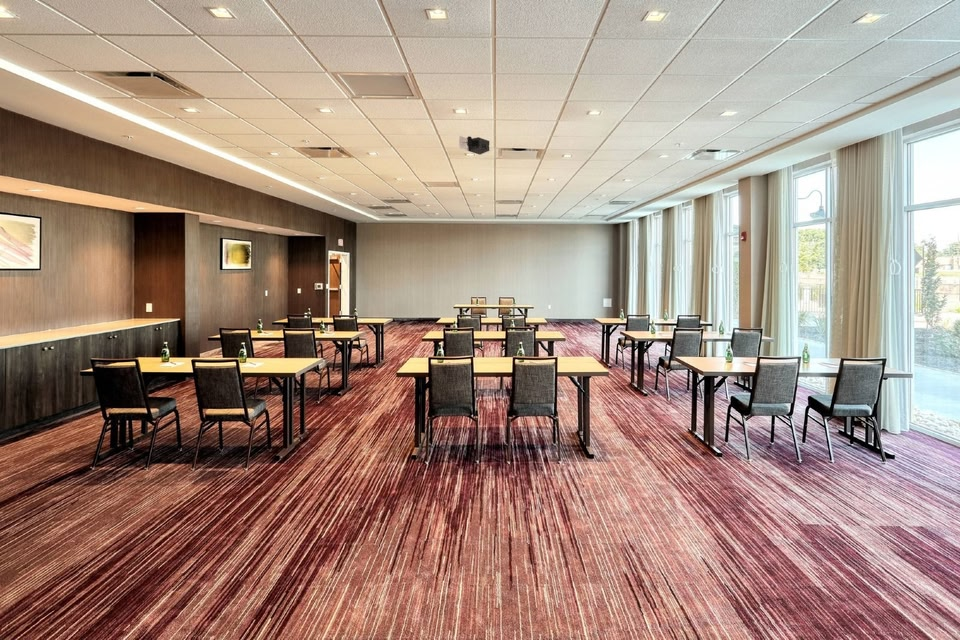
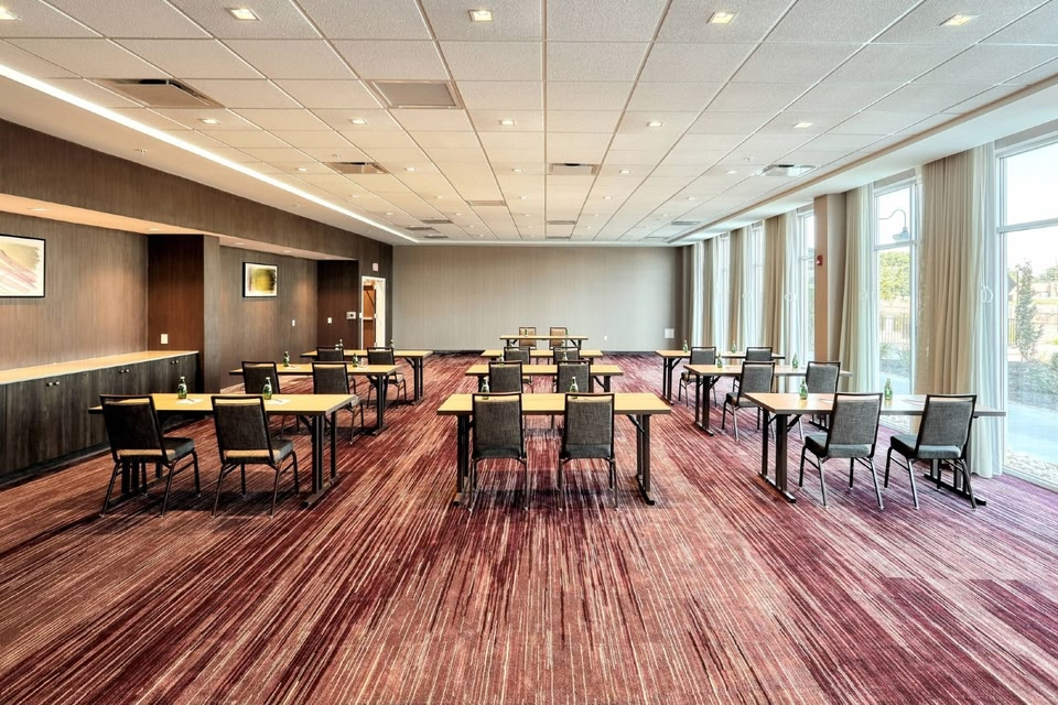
- projector (474, 144)
